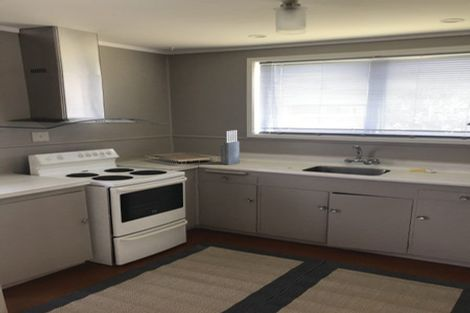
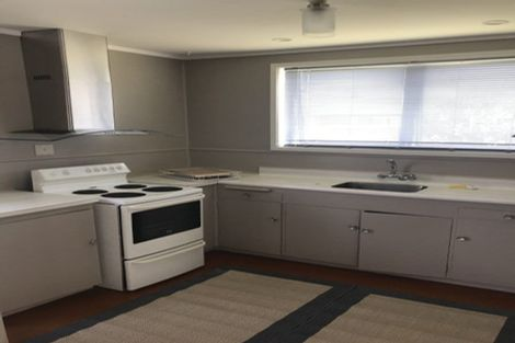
- knife block (229, 147)
